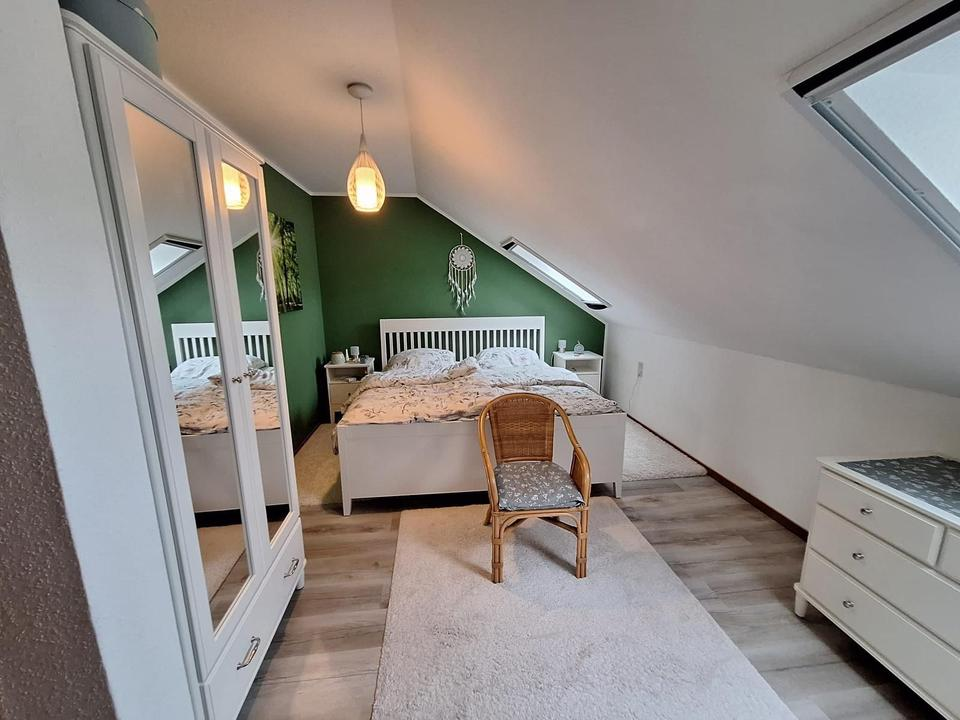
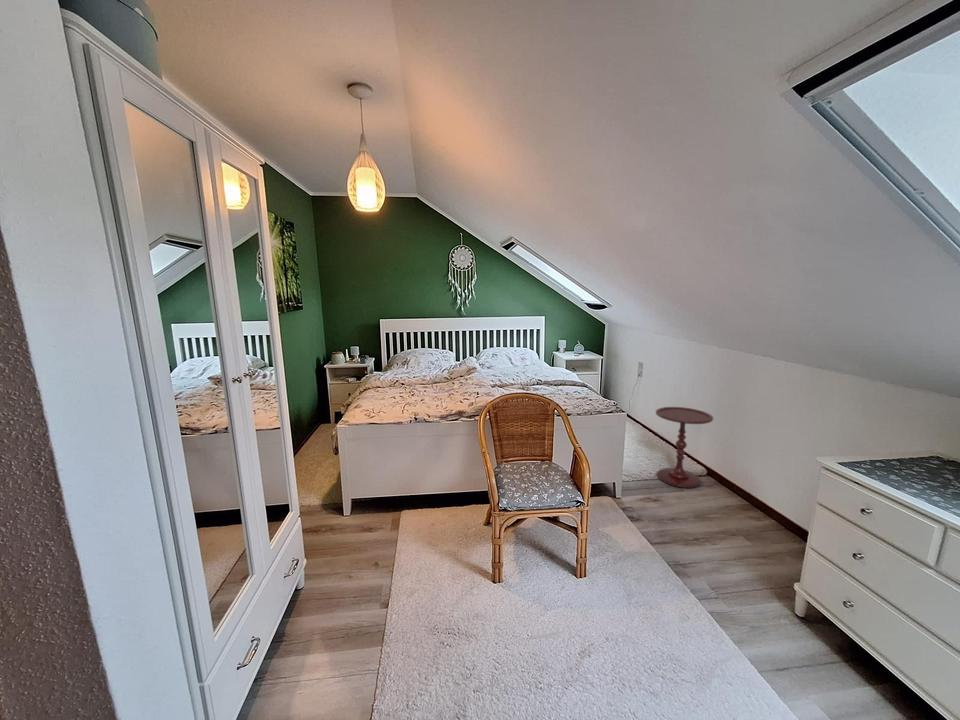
+ side table (681, 446)
